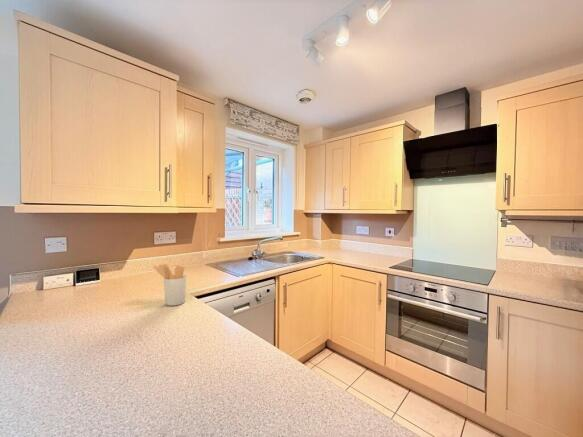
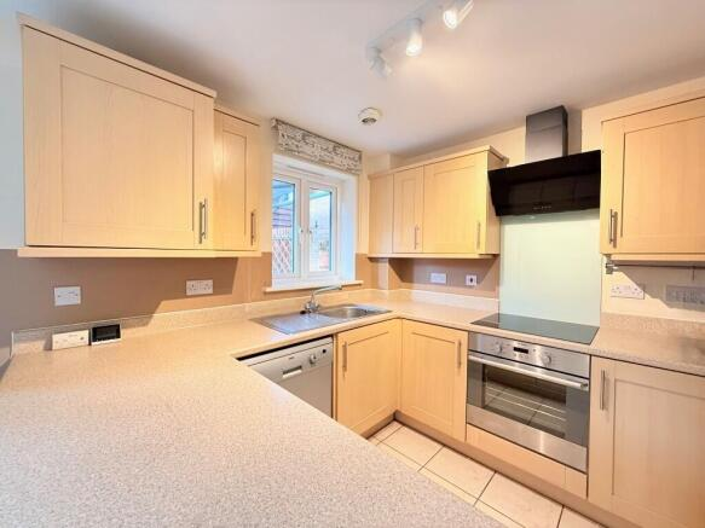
- utensil holder (170, 283)
